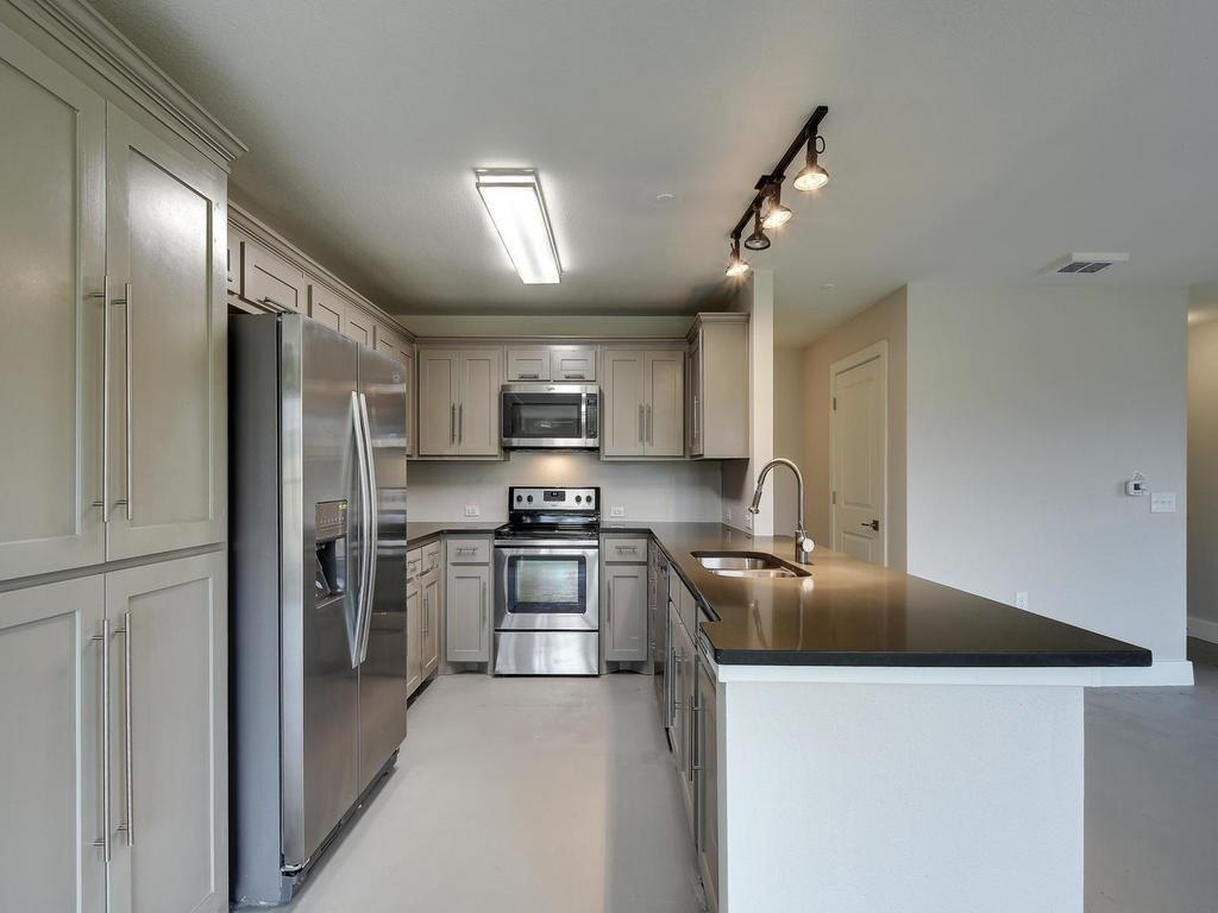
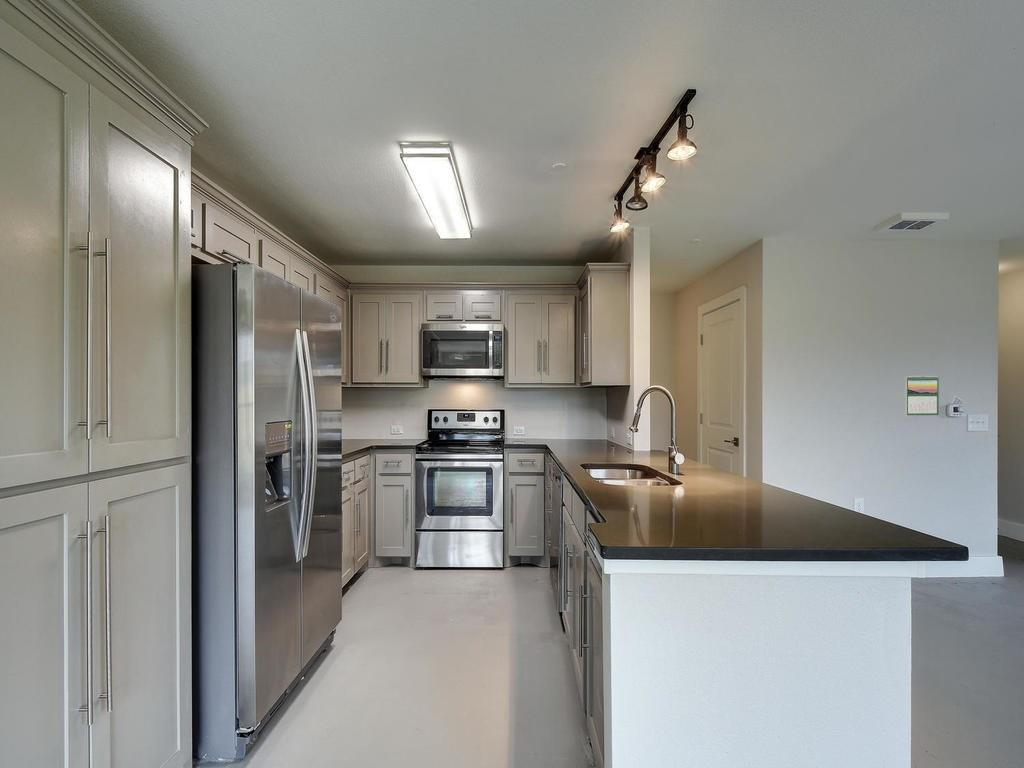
+ calendar (922, 395)
